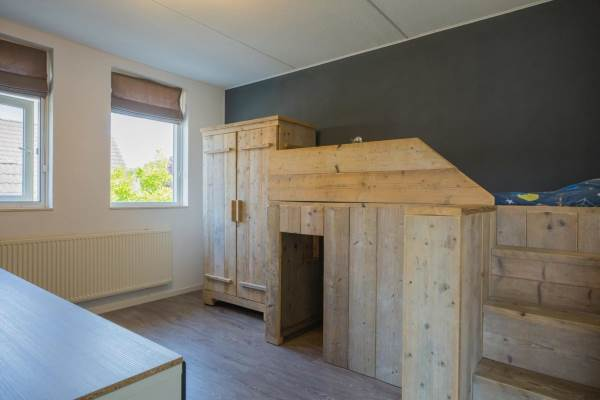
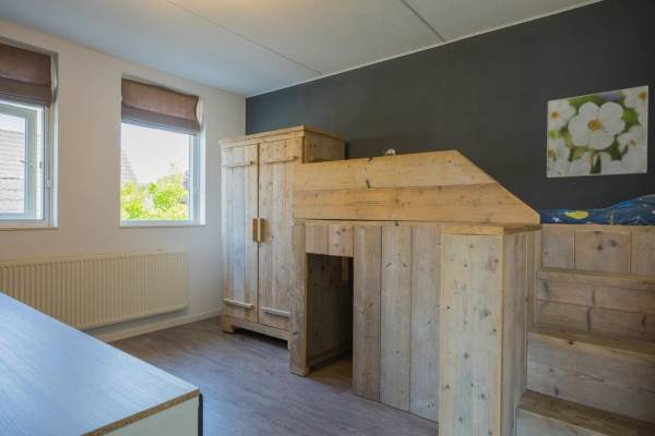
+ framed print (594, 134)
